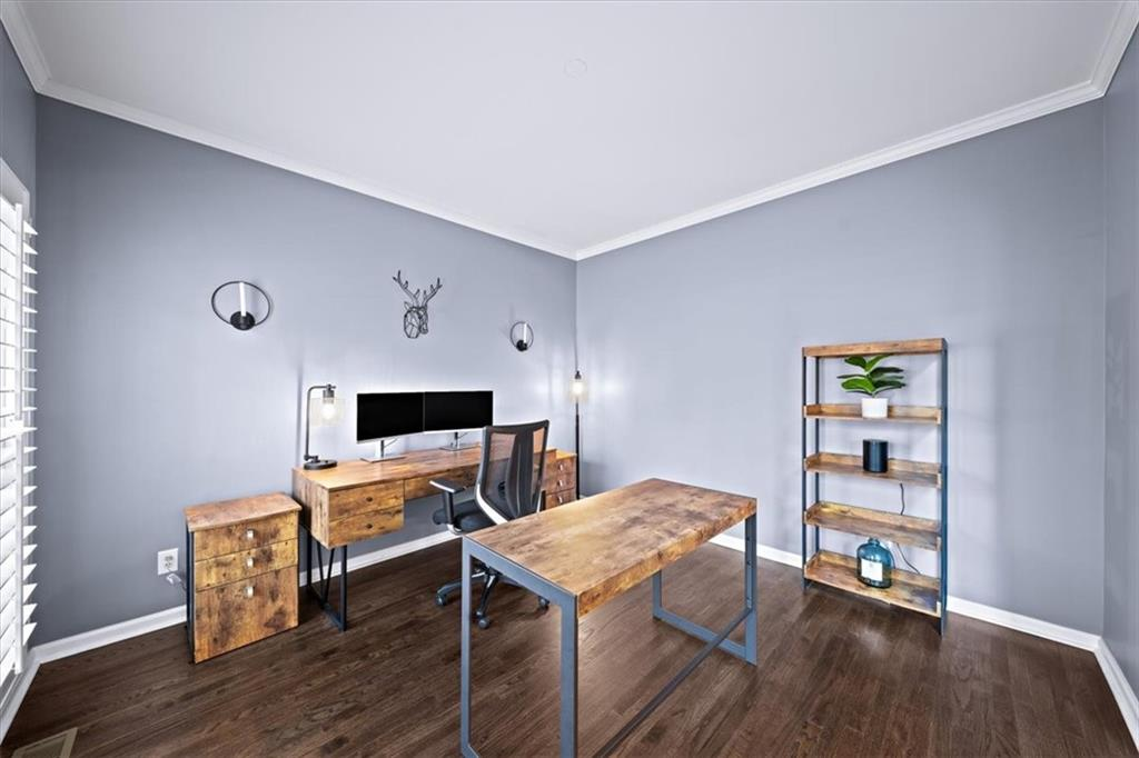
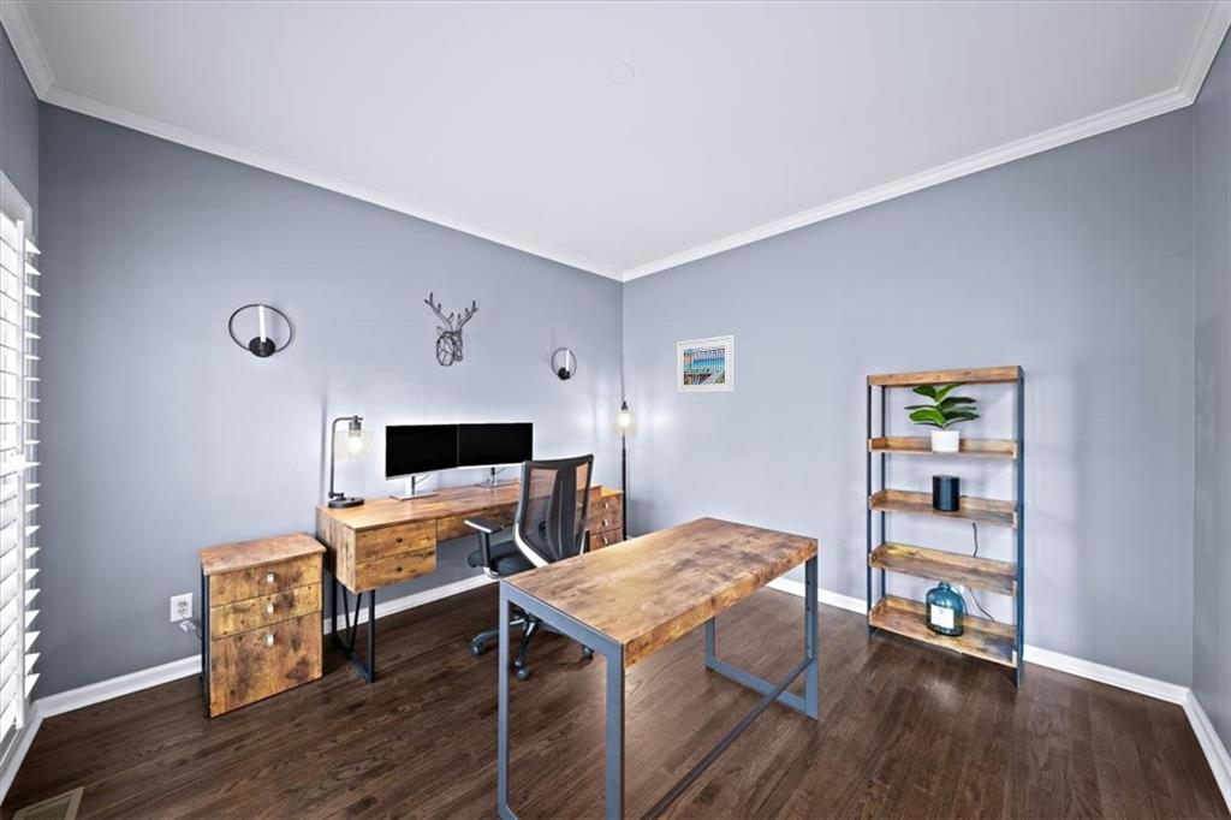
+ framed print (703, 366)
